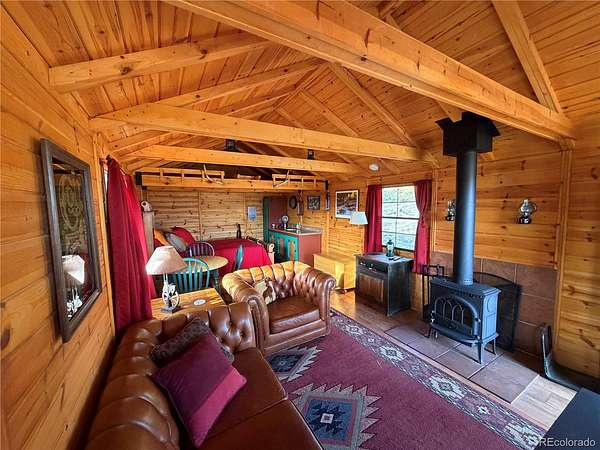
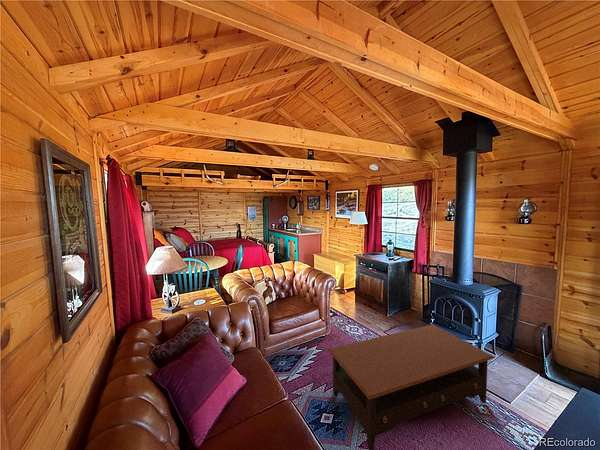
+ coffee table (407, 375)
